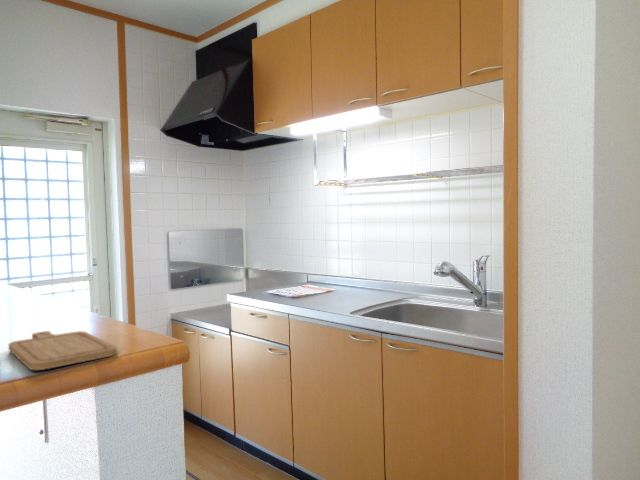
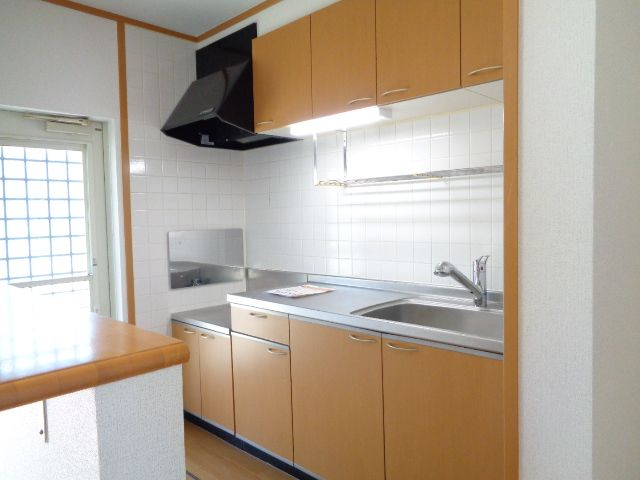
- chopping board (57, 345)
